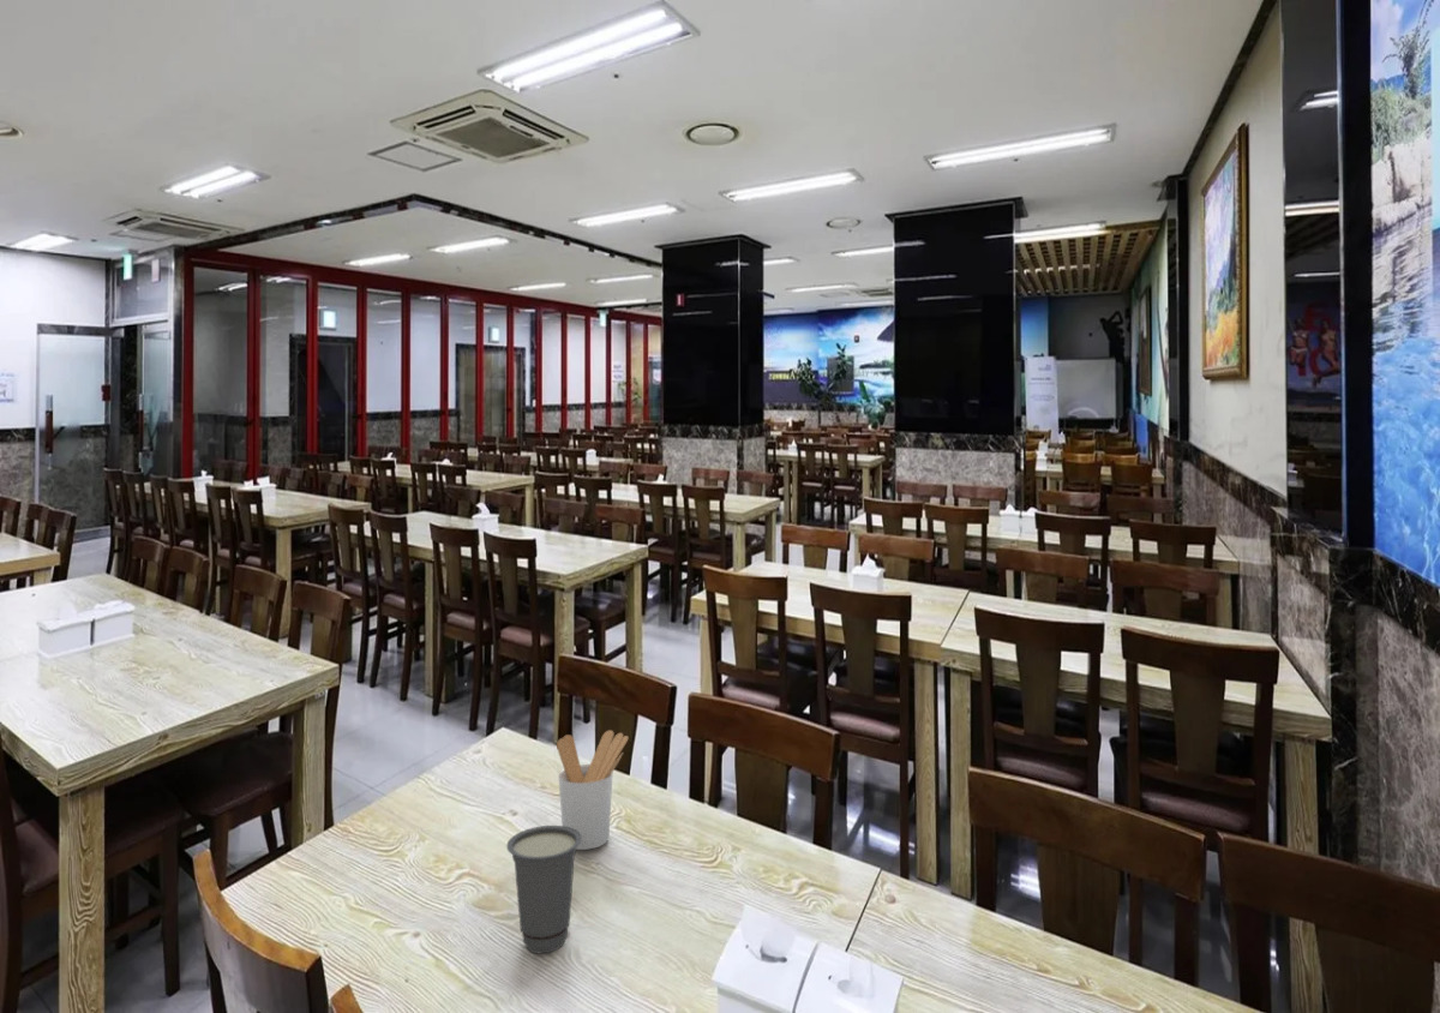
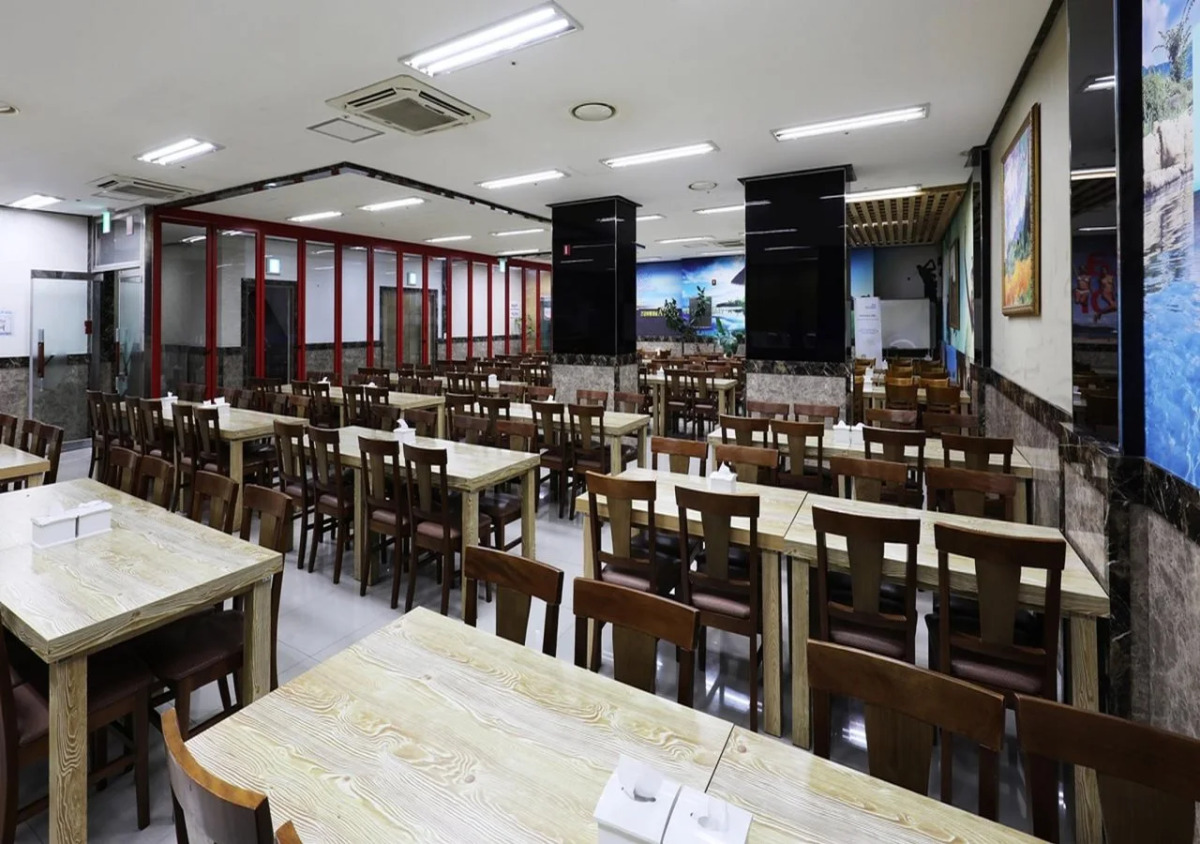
- cup (545, 891)
- utensil holder (595, 785)
